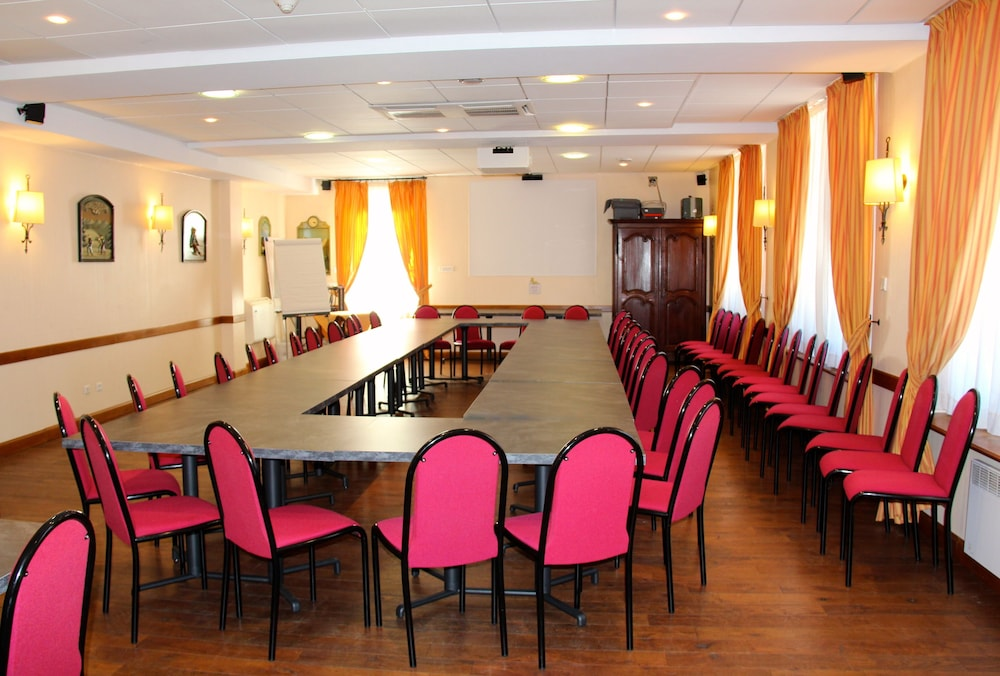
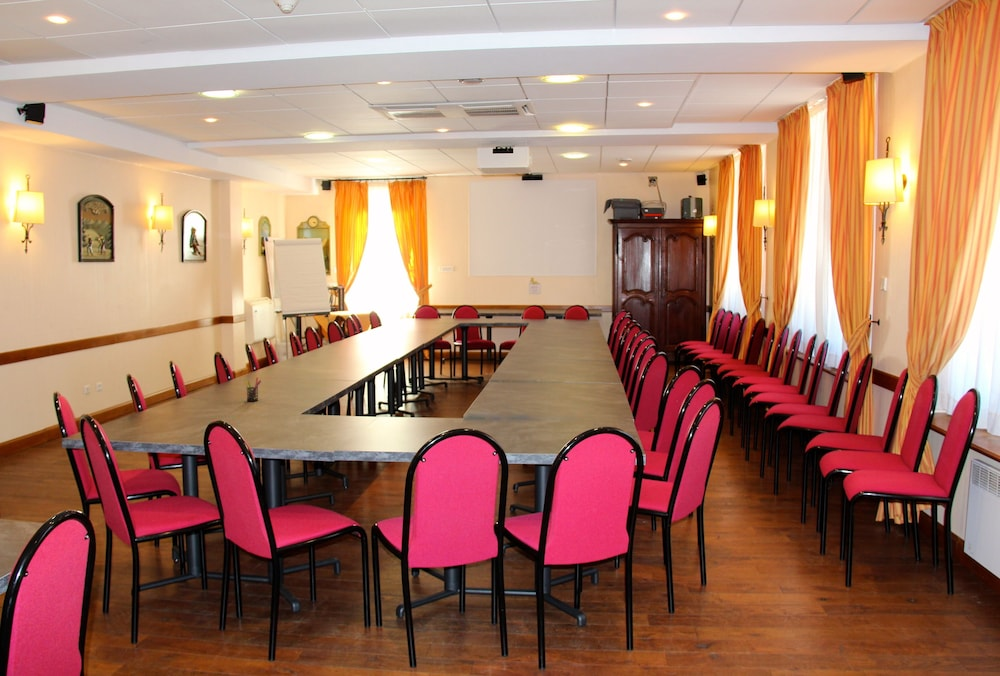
+ pen holder (252, 388)
